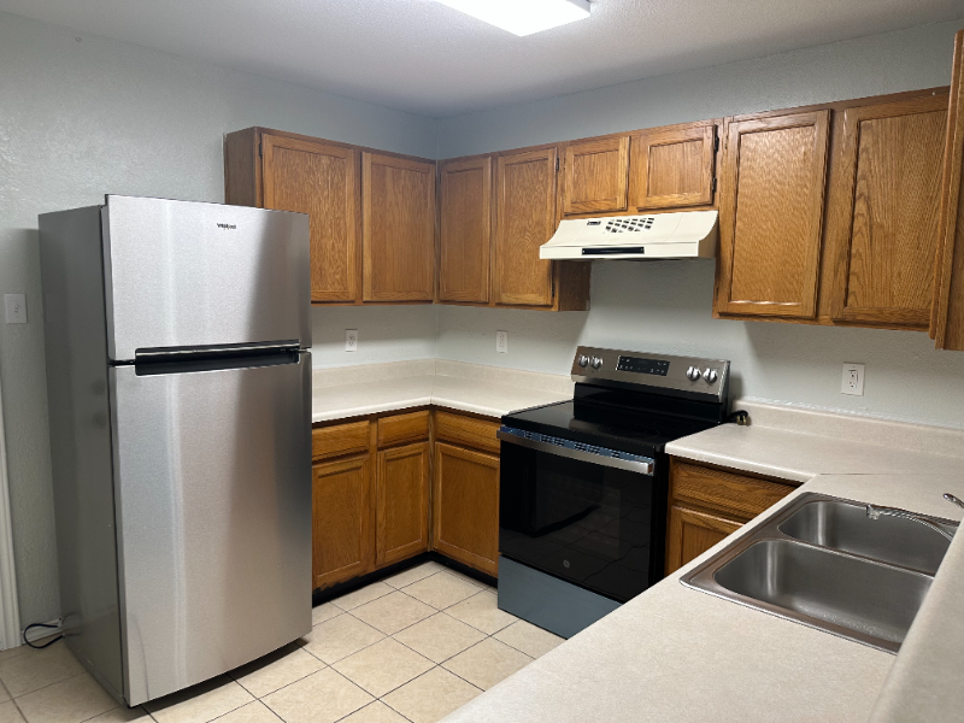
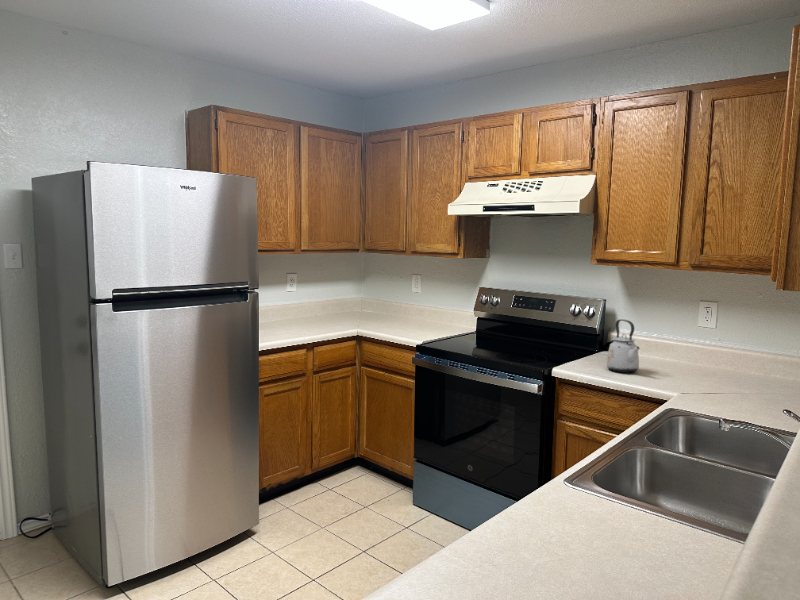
+ kettle (626, 346)
